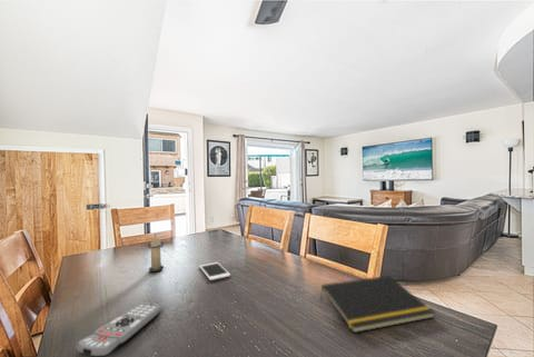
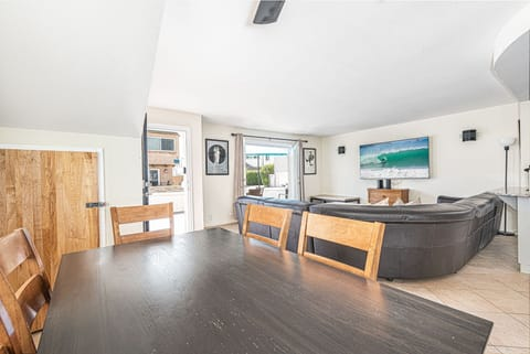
- cell phone (214, 270)
- remote control (126, 325)
- candle (156, 251)
- notepad (374, 299)
